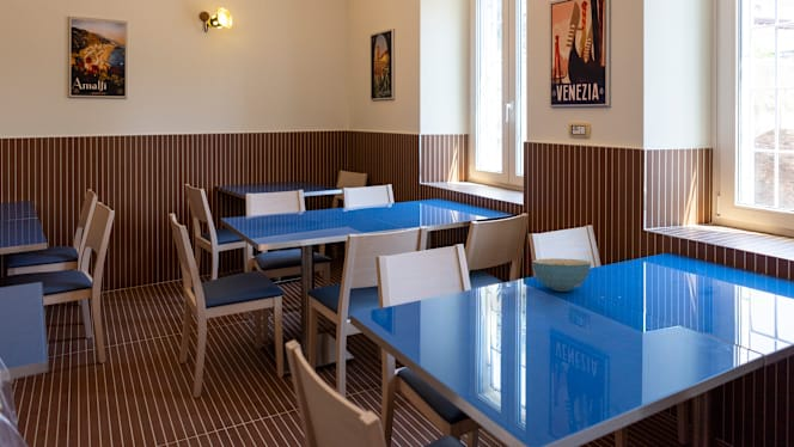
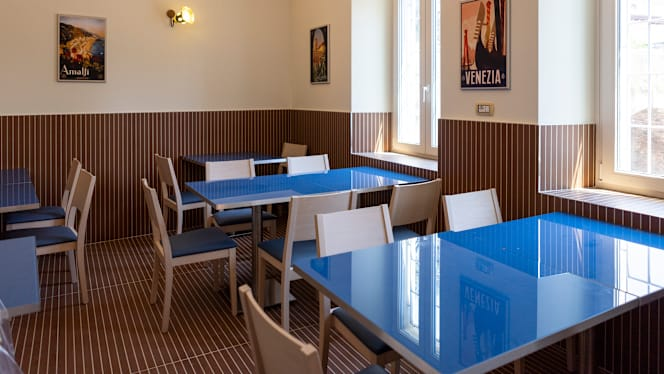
- cereal bowl (561, 275)
